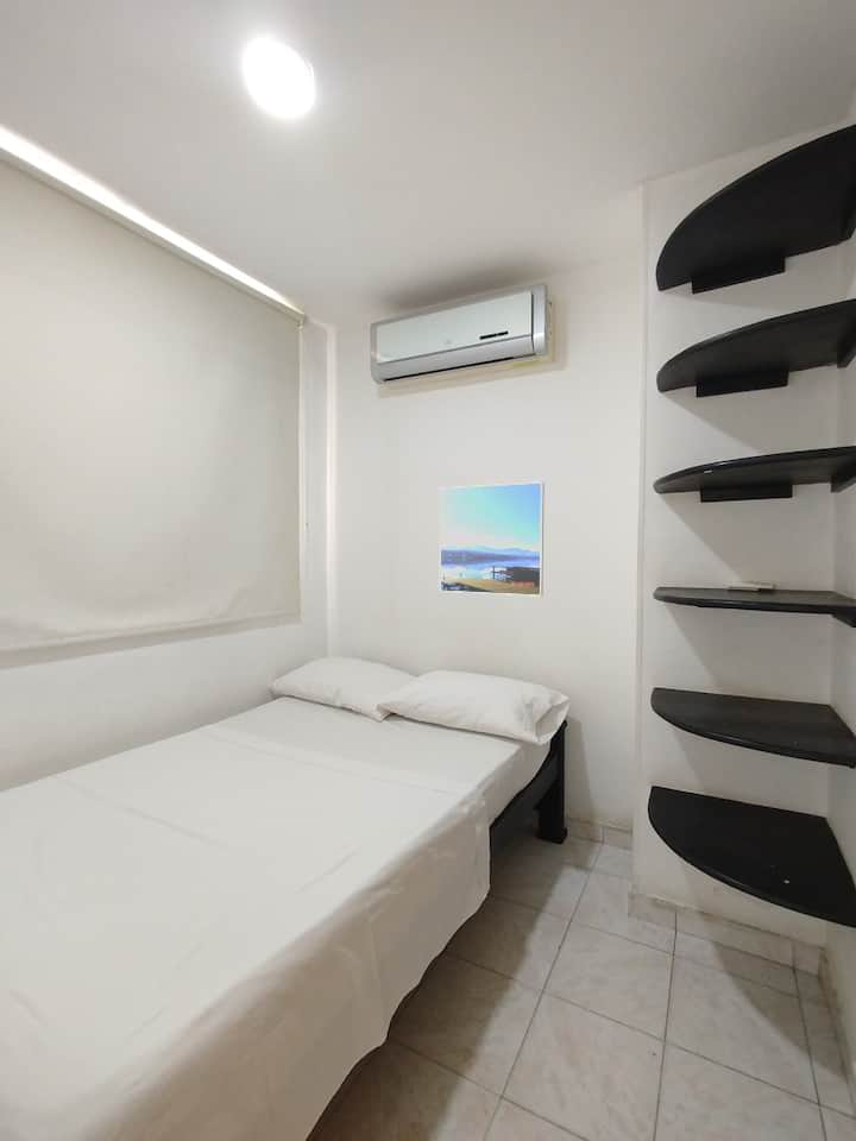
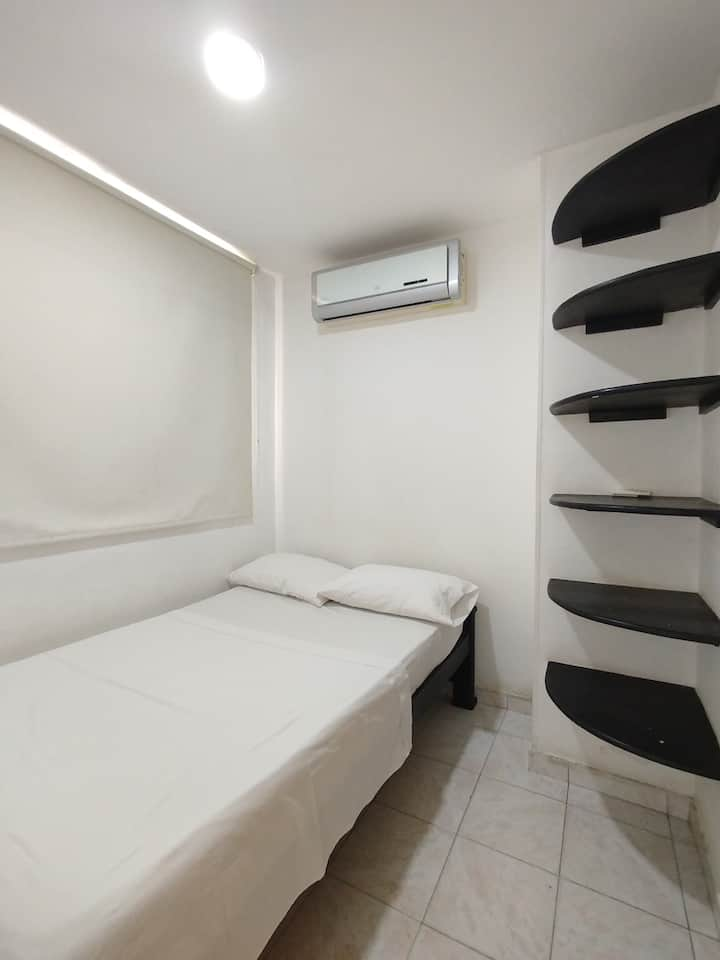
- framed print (489, 540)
